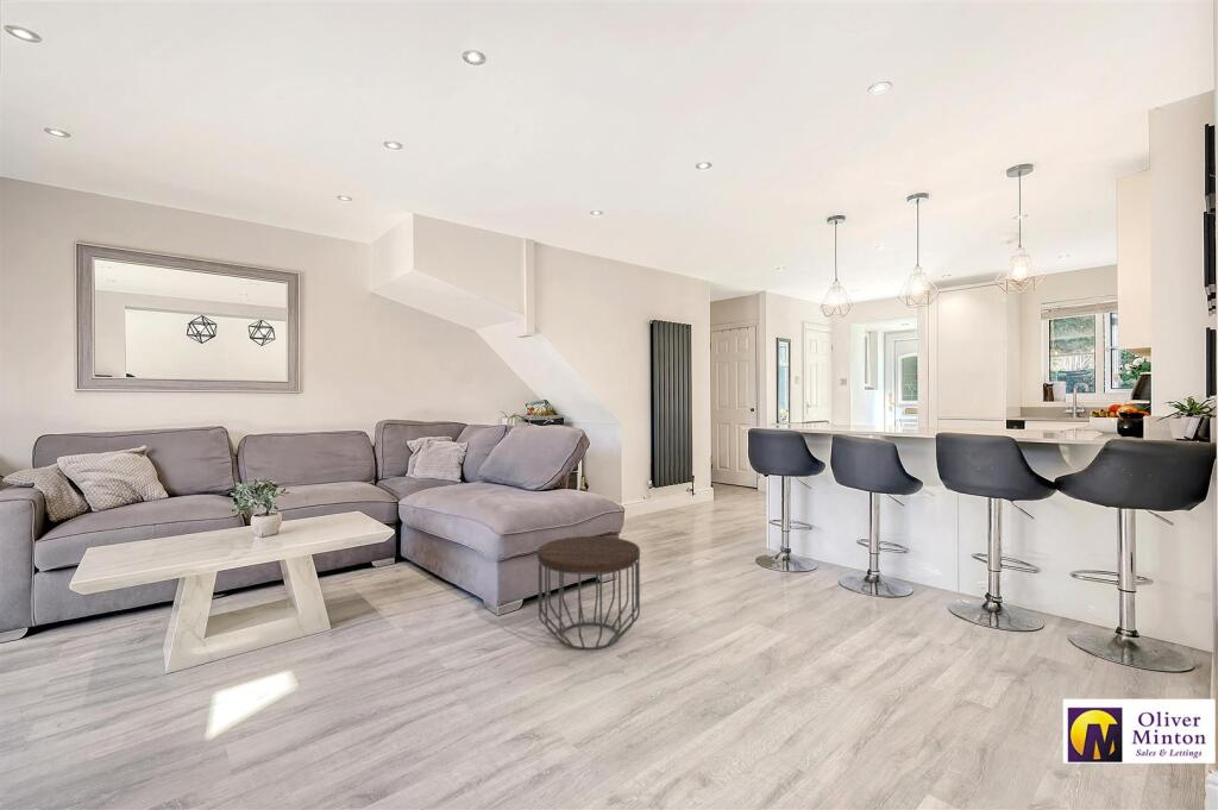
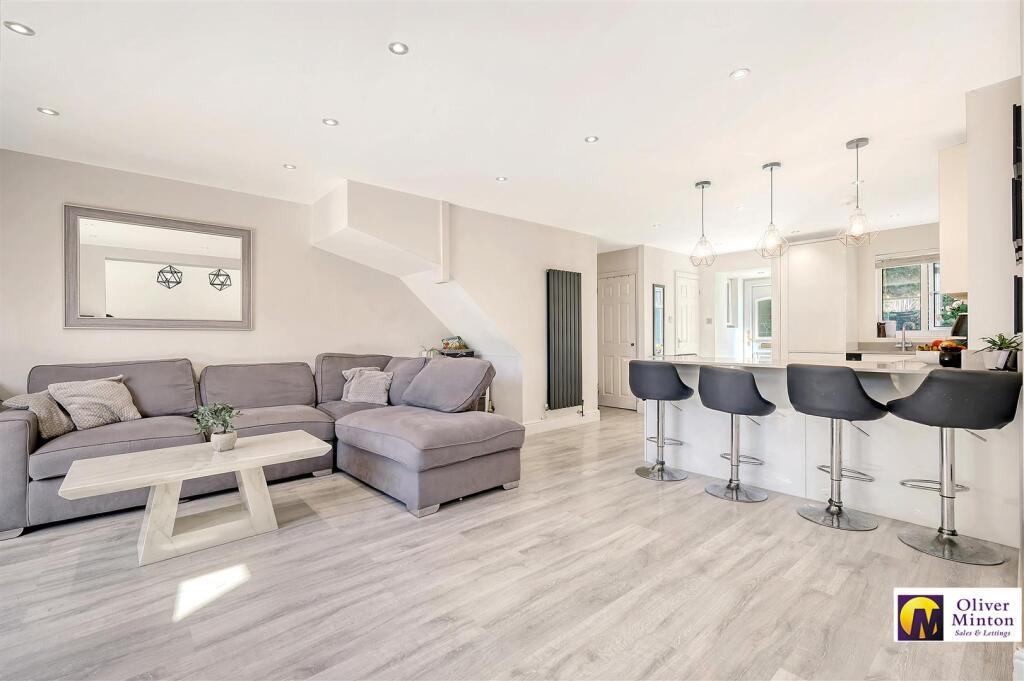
- side table (596, 592)
